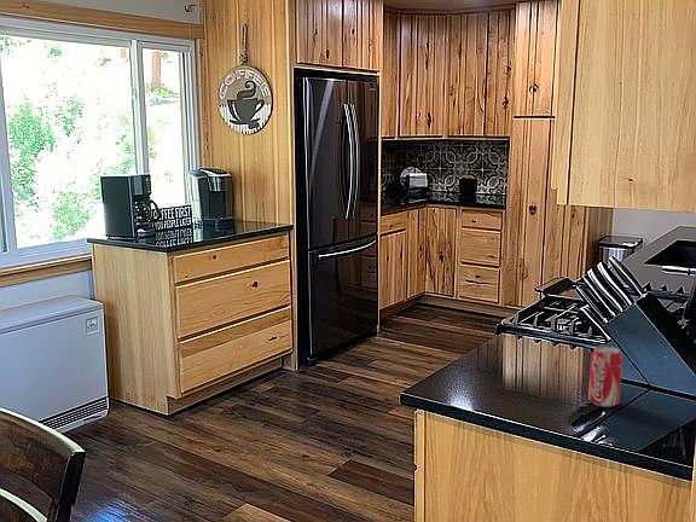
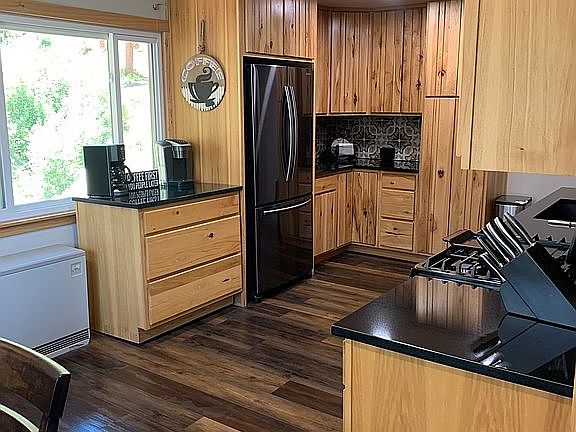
- beverage can (604, 376)
